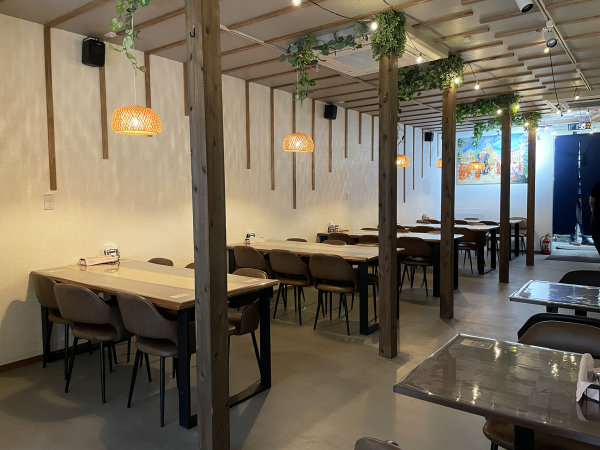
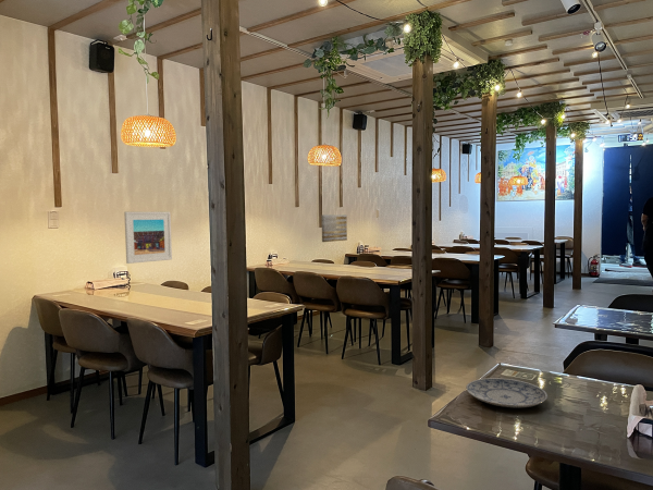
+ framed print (149, 236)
+ wall art (334, 228)
+ plate (505, 394)
